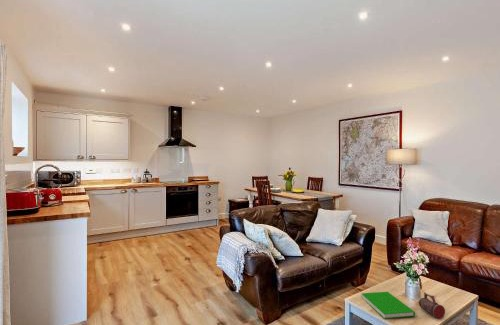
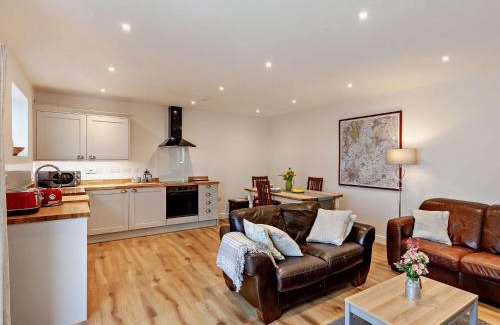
- book (386, 304)
- beer mug (430, 303)
